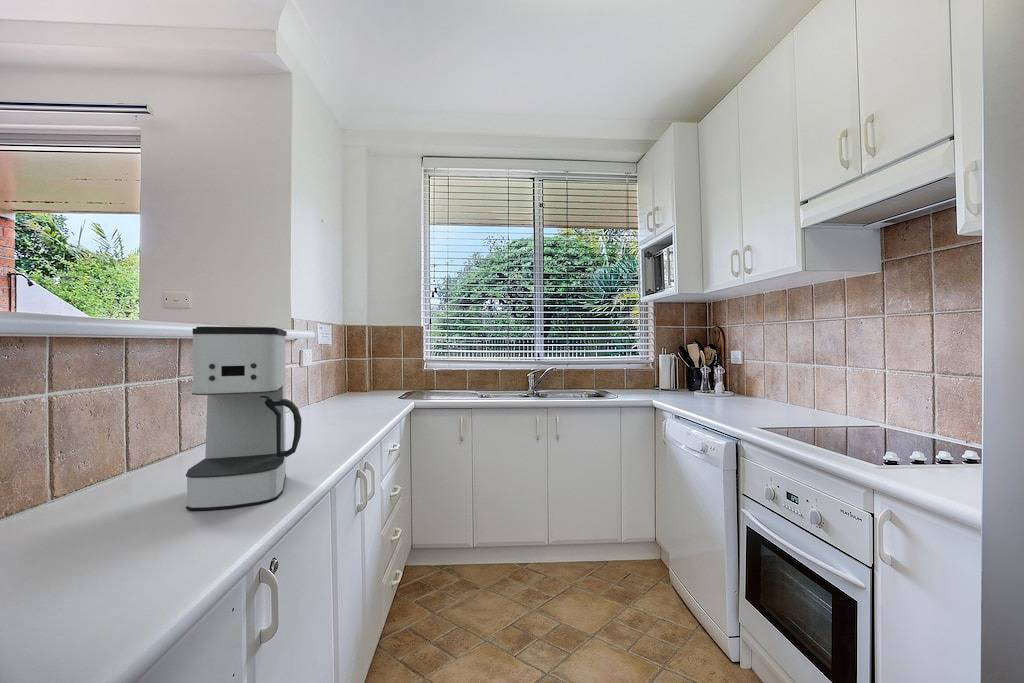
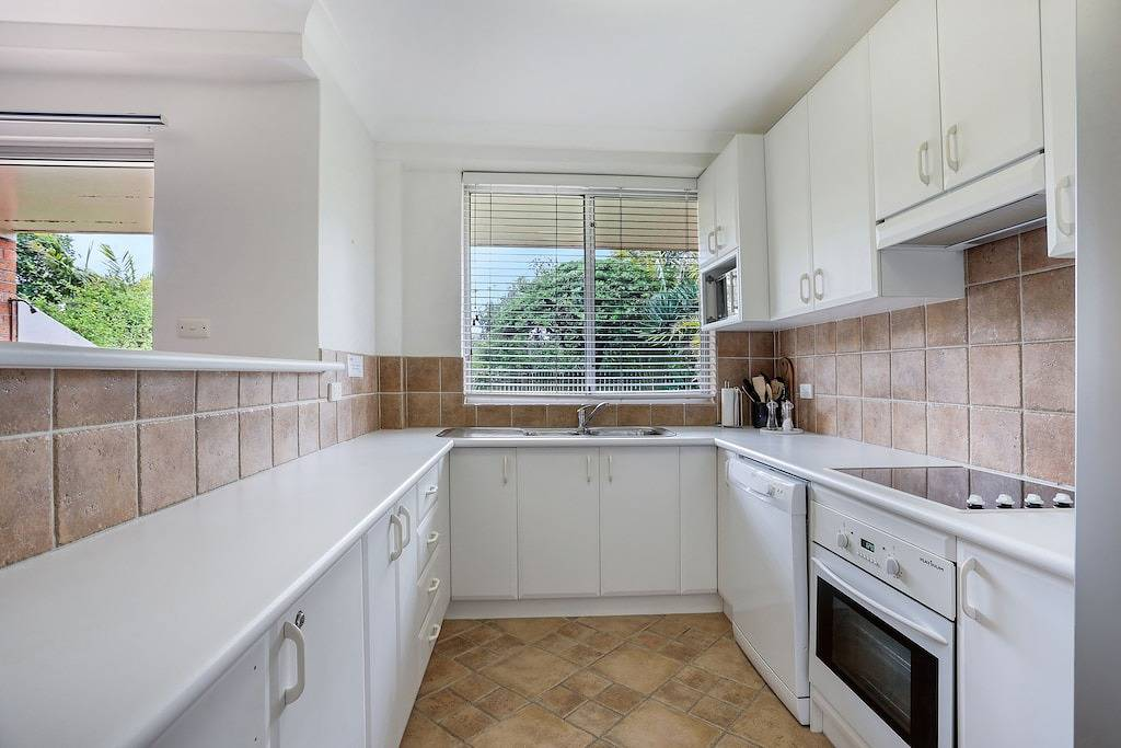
- coffee maker (249, 409)
